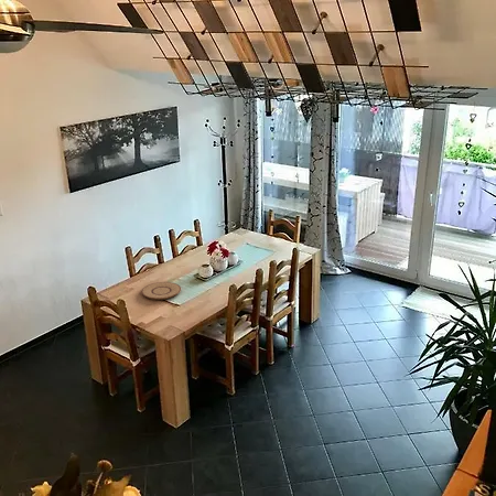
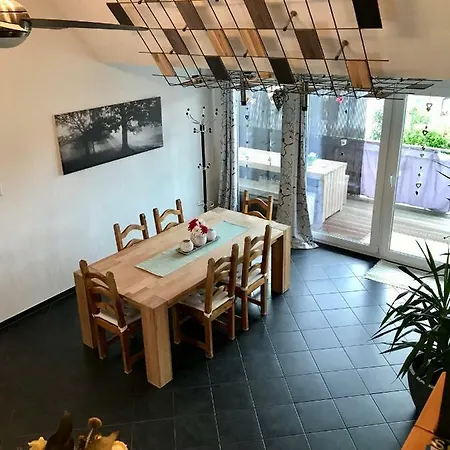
- plate (161, 290)
